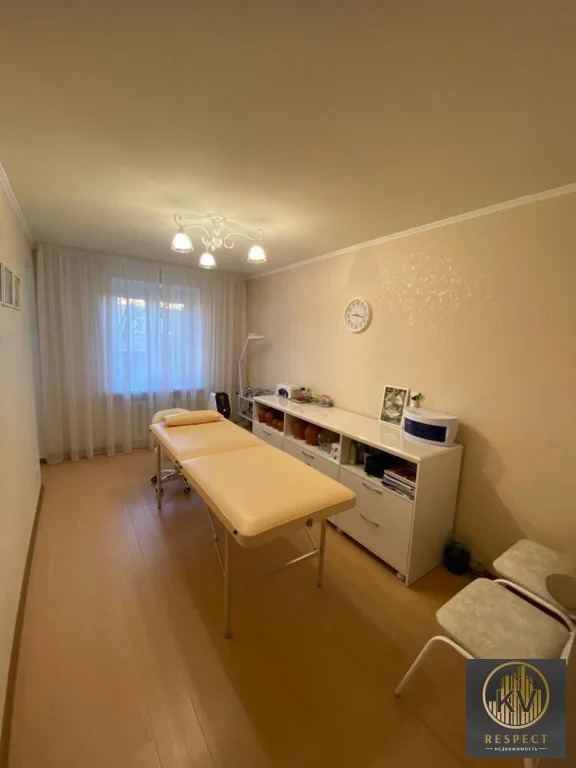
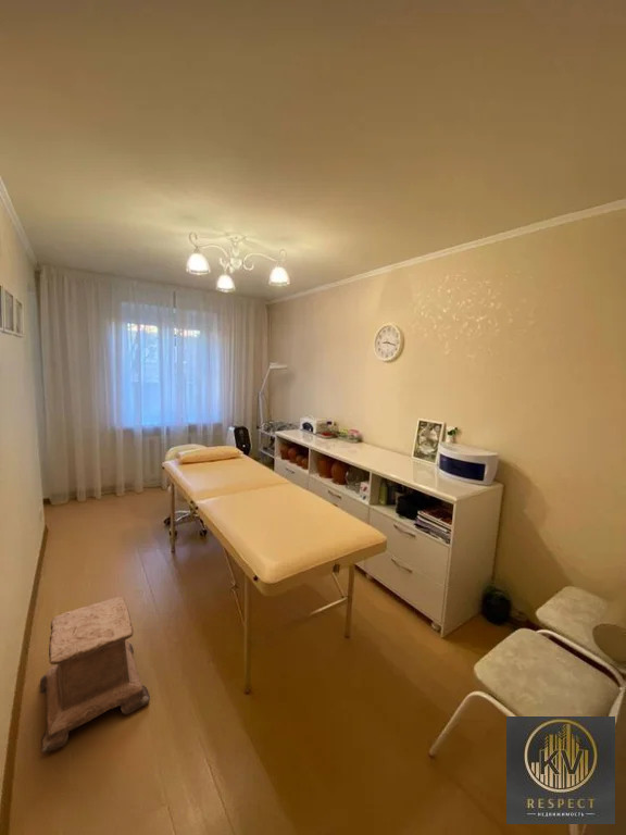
+ stool (92, 657)
